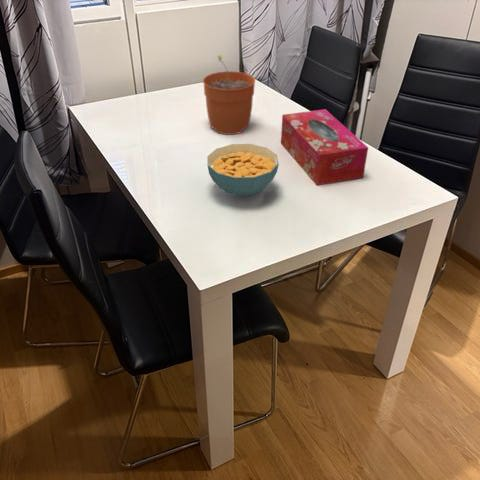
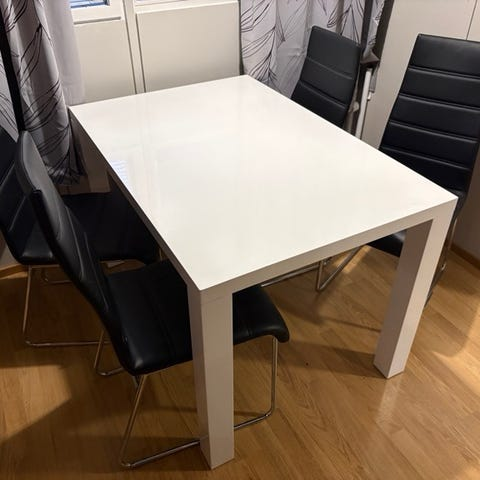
- plant pot (229, 91)
- cereal bowl (242, 175)
- tissue box (321, 144)
